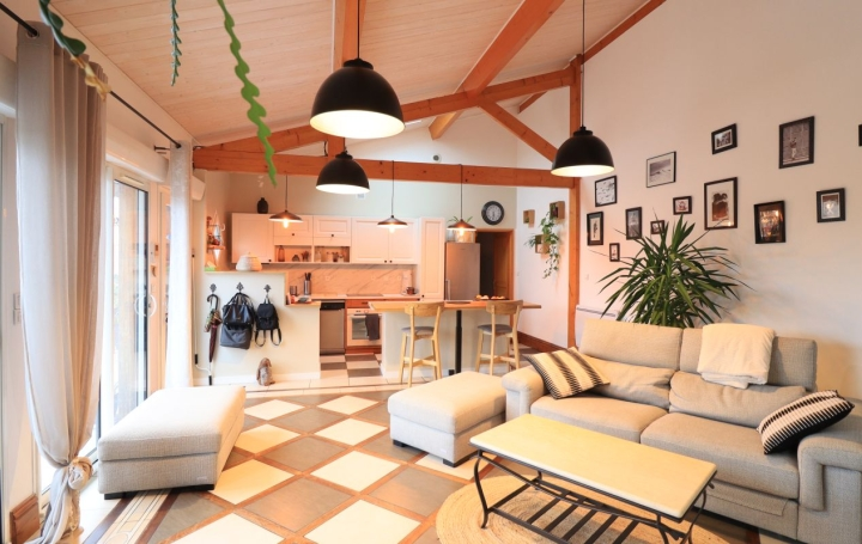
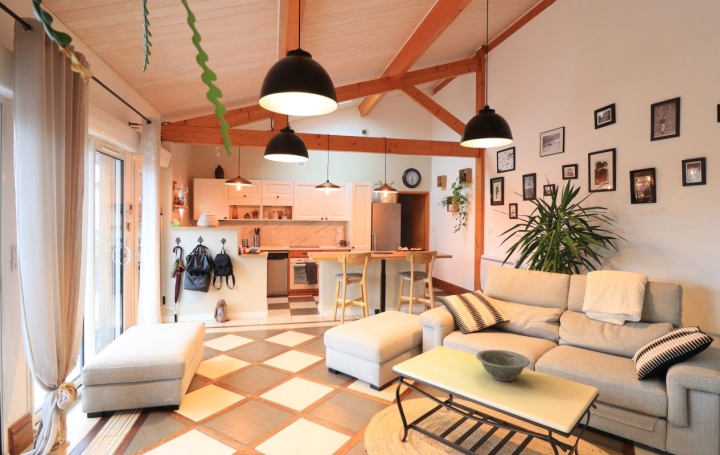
+ decorative bowl (502, 367)
